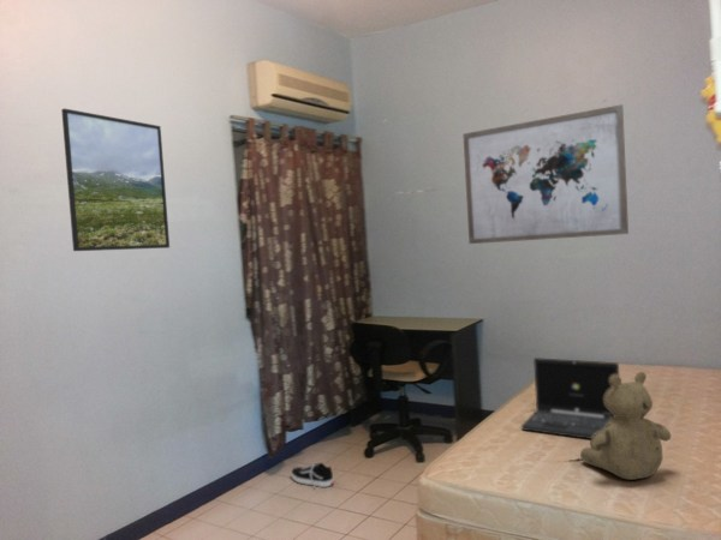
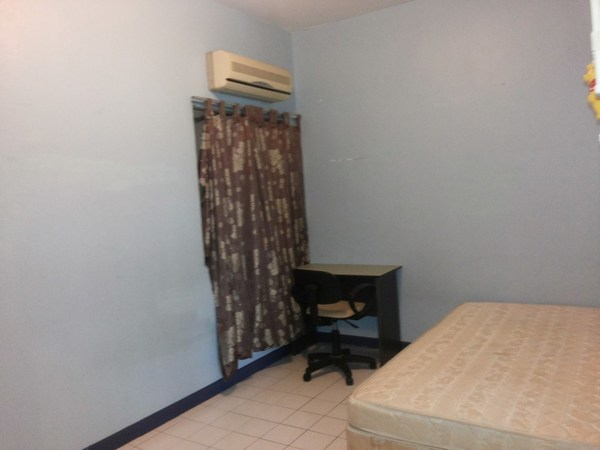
- laptop (570, 396)
- teddy bear (619, 420)
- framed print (119, 184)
- shoe (311, 469)
- wall art (540, 180)
